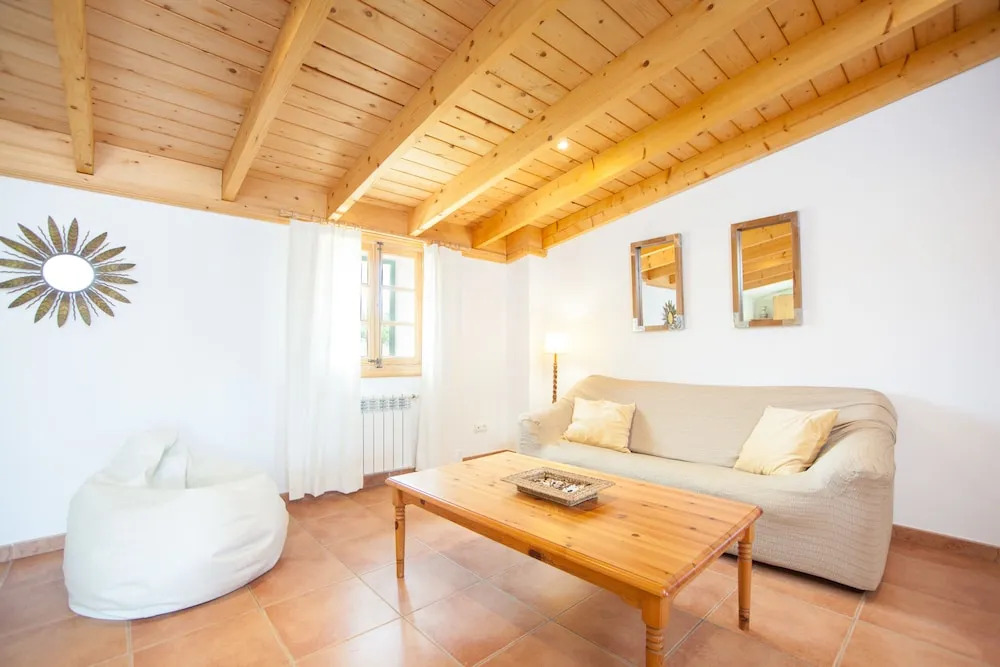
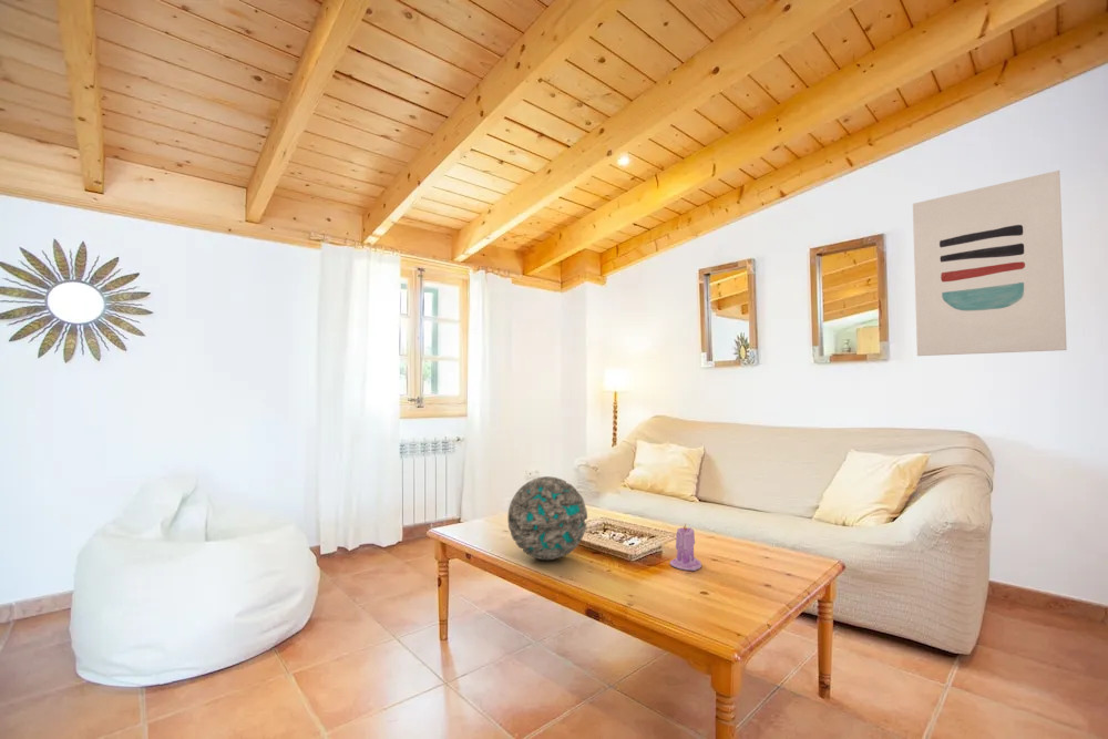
+ geode (547, 516)
+ candle (686, 543)
+ wall art (983, 270)
